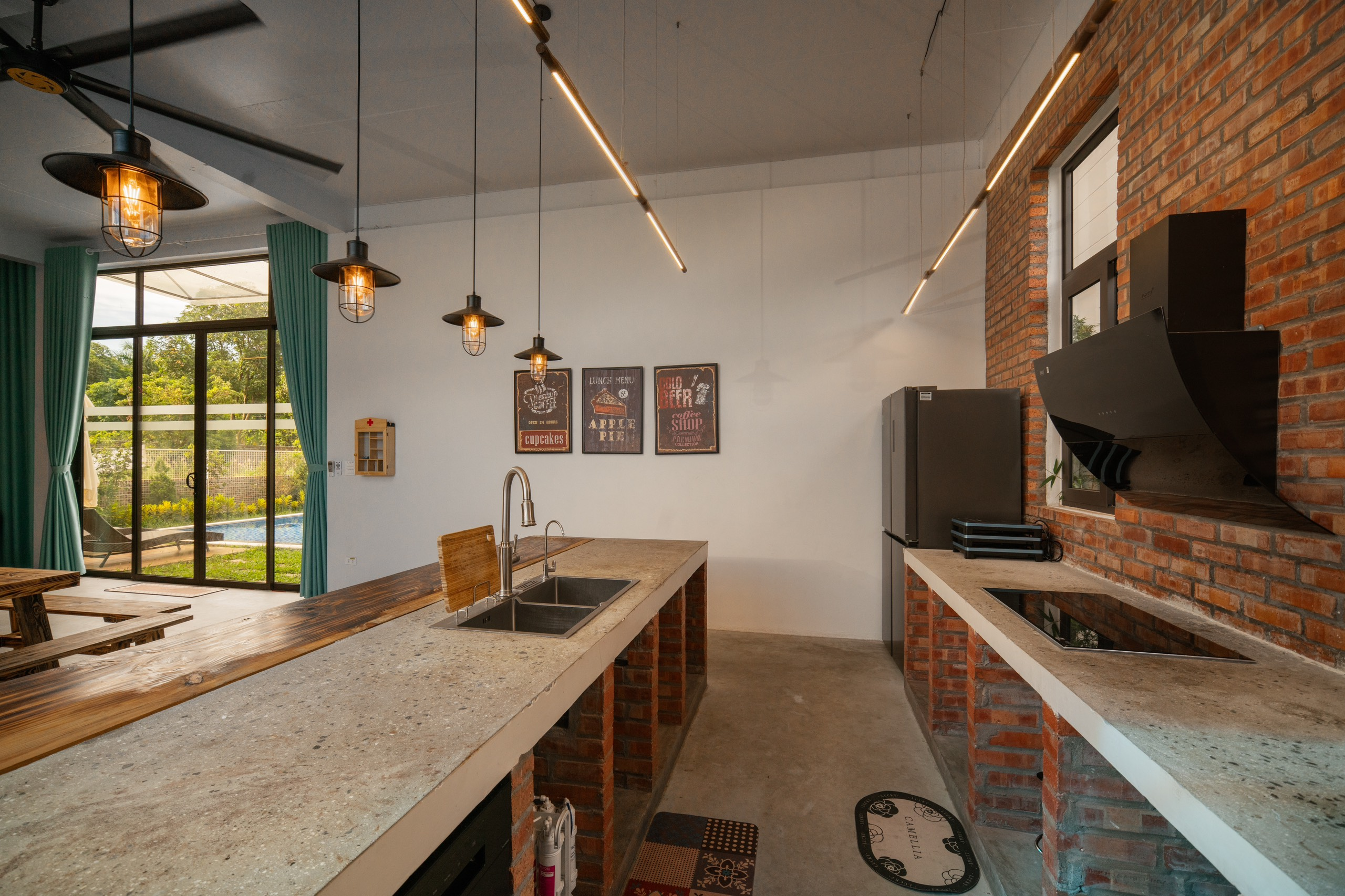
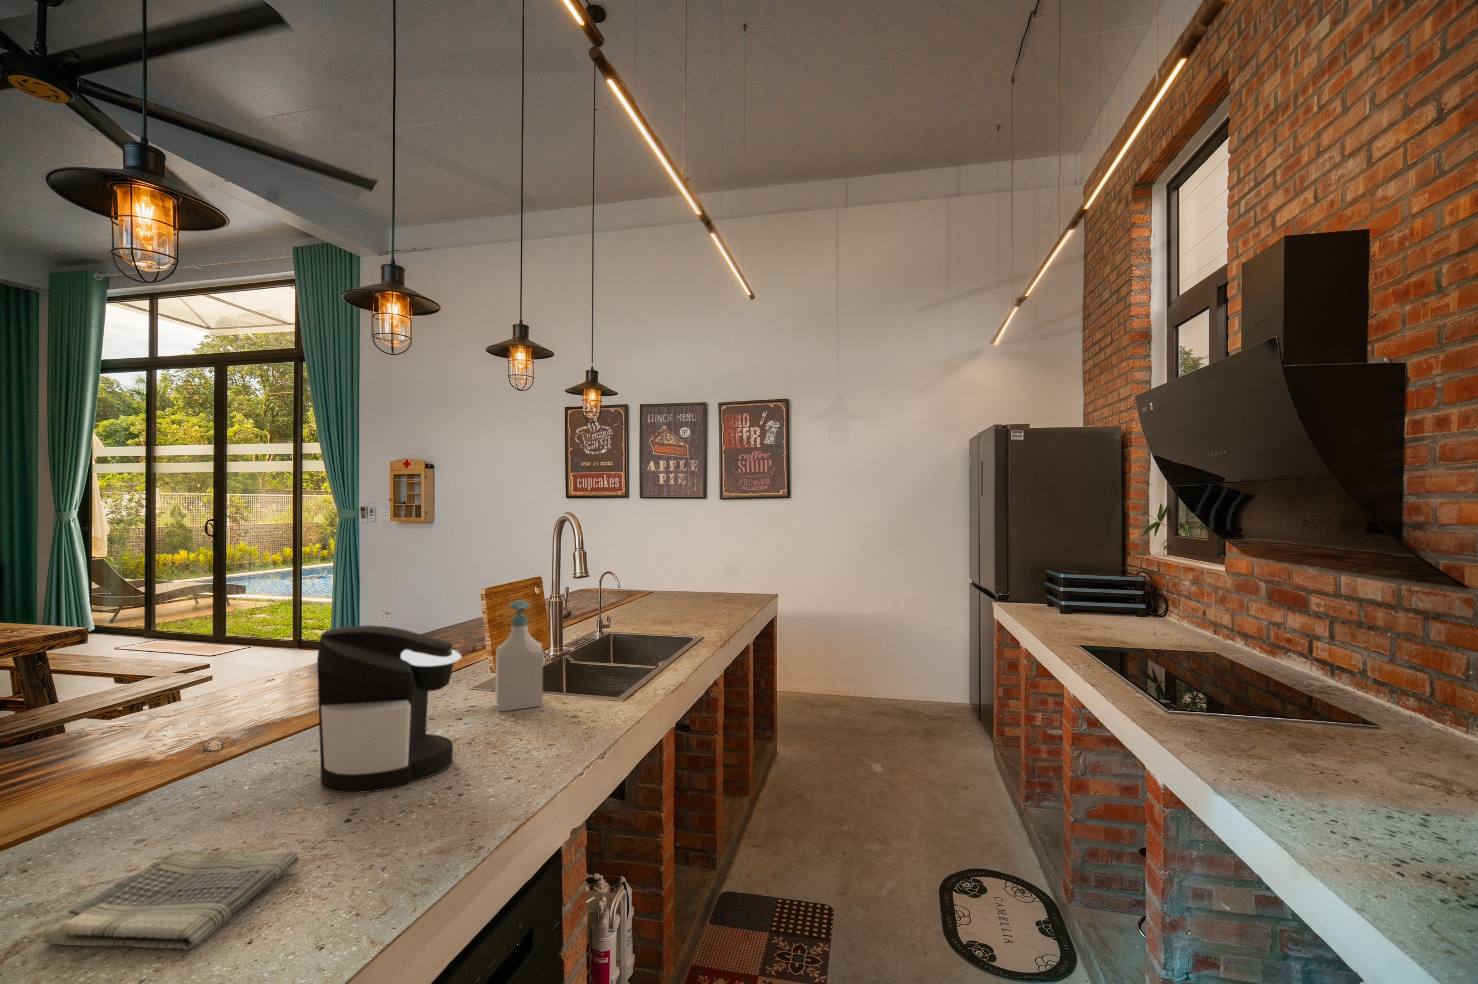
+ coffee maker (392, 696)
+ dish towel (181, 890)
+ soap bottle (520, 653)
